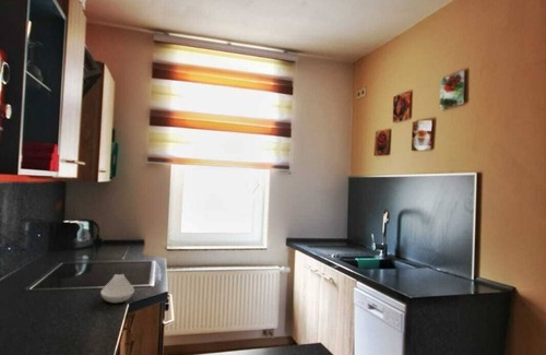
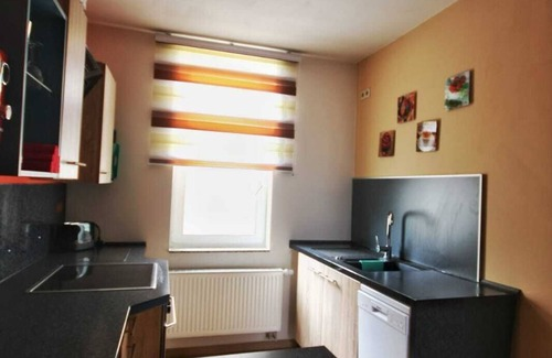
- spoon rest (117, 286)
